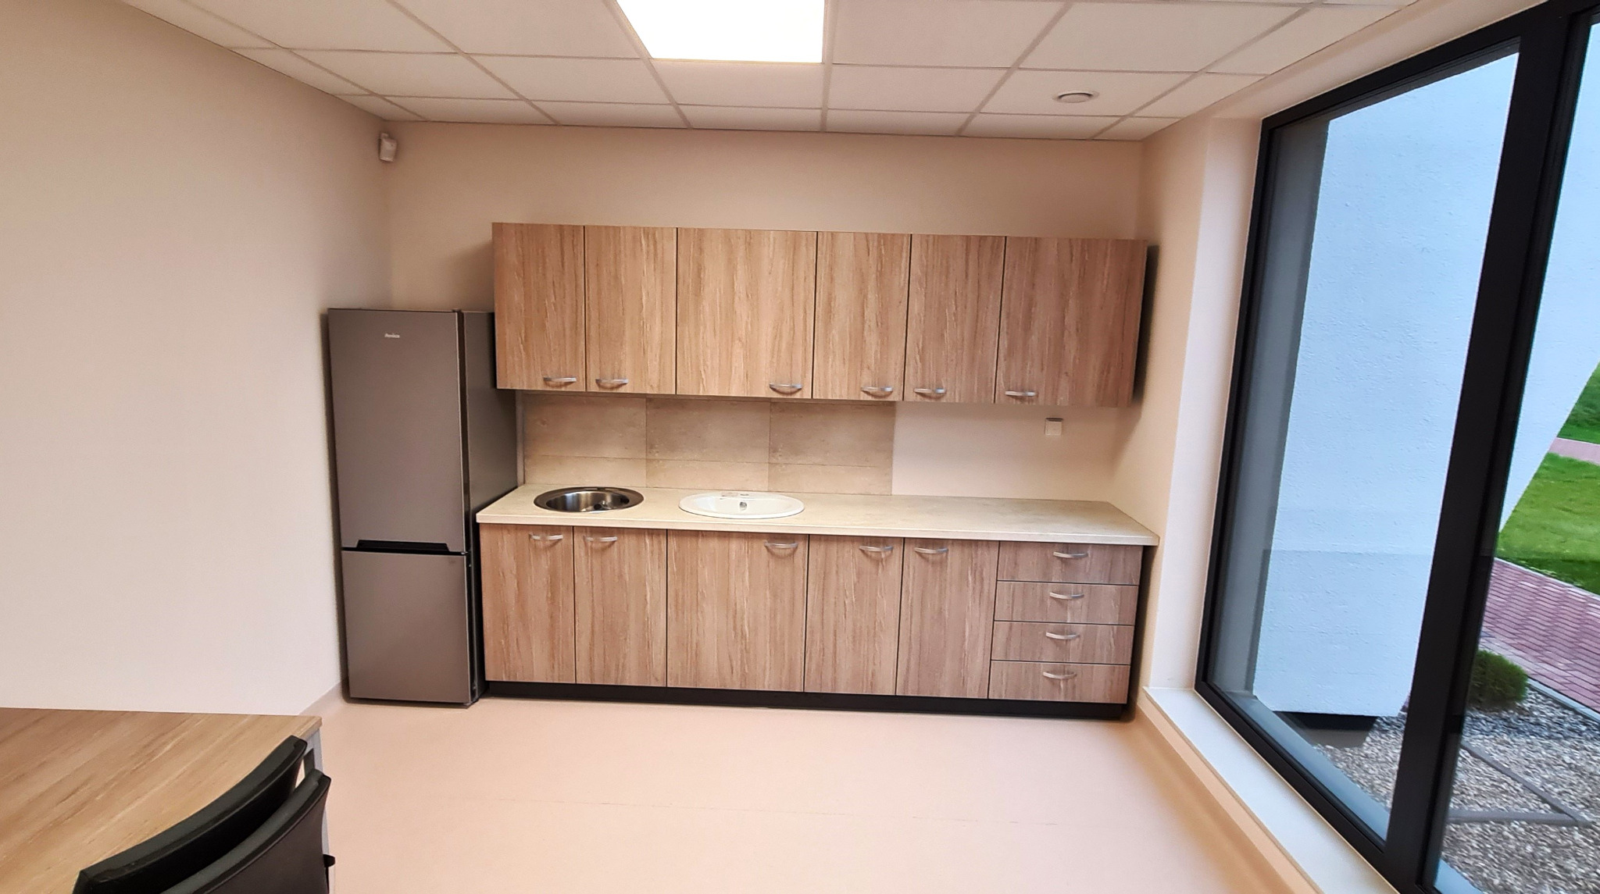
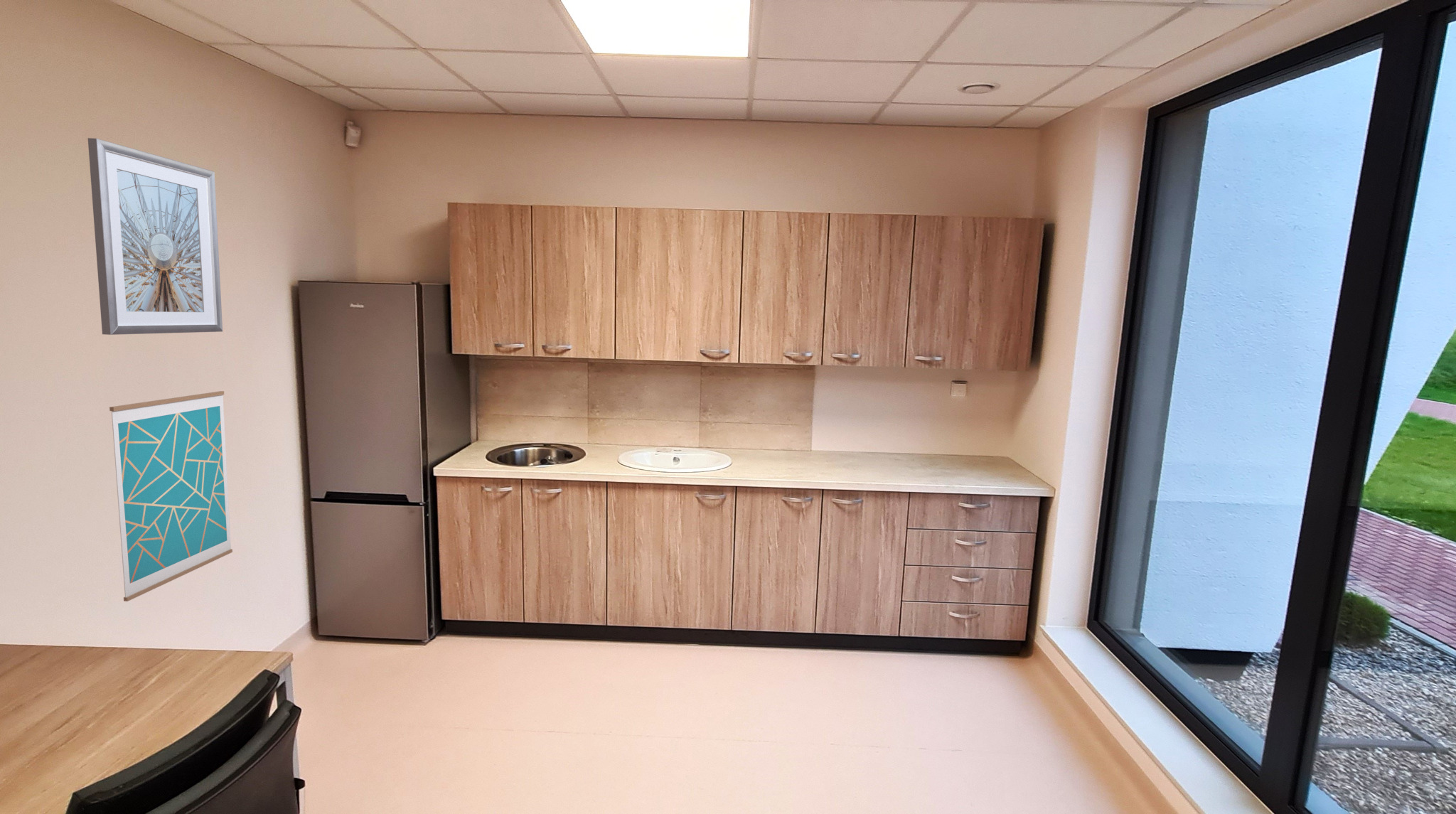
+ picture frame (163, 246)
+ wall art (178, 488)
